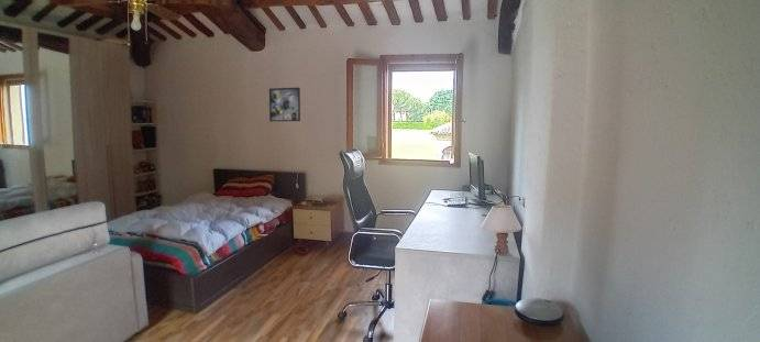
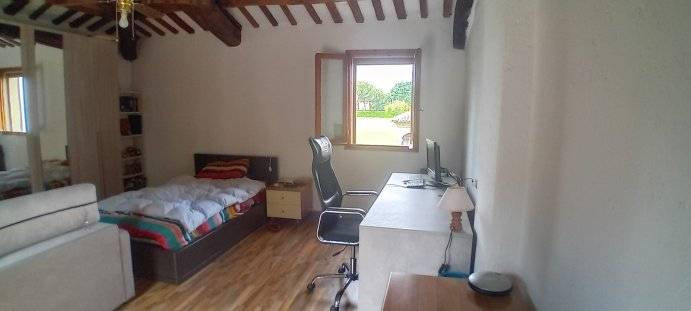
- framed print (284, 104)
